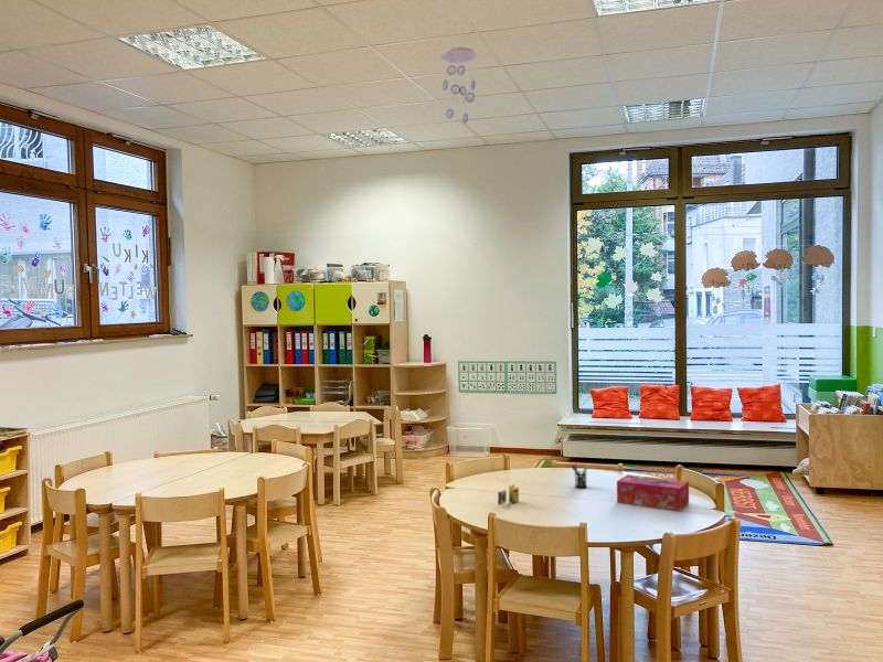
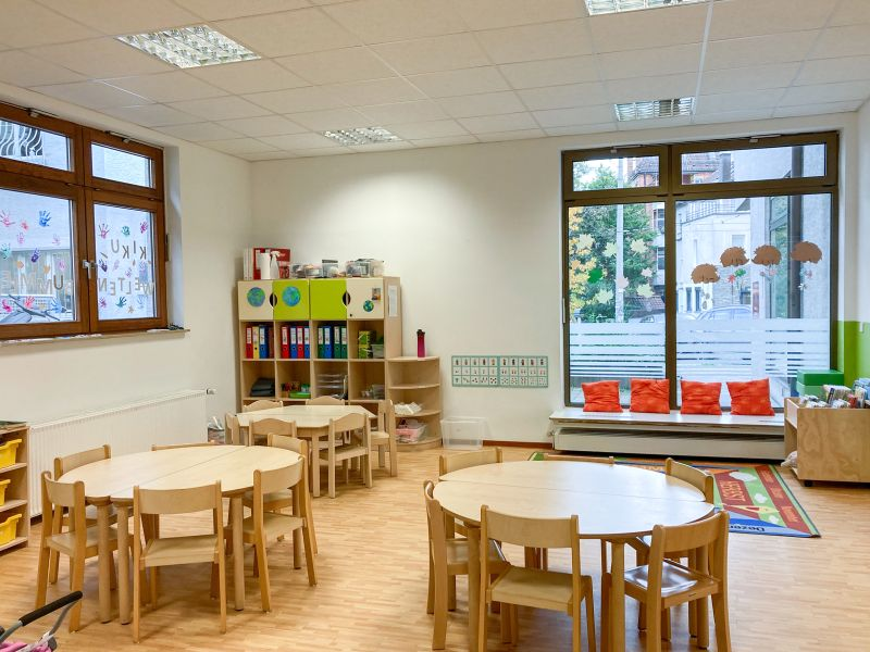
- crayon (509, 494)
- pen holder (581, 474)
- ceiling mobile (459, 90)
- tissue box (652, 491)
